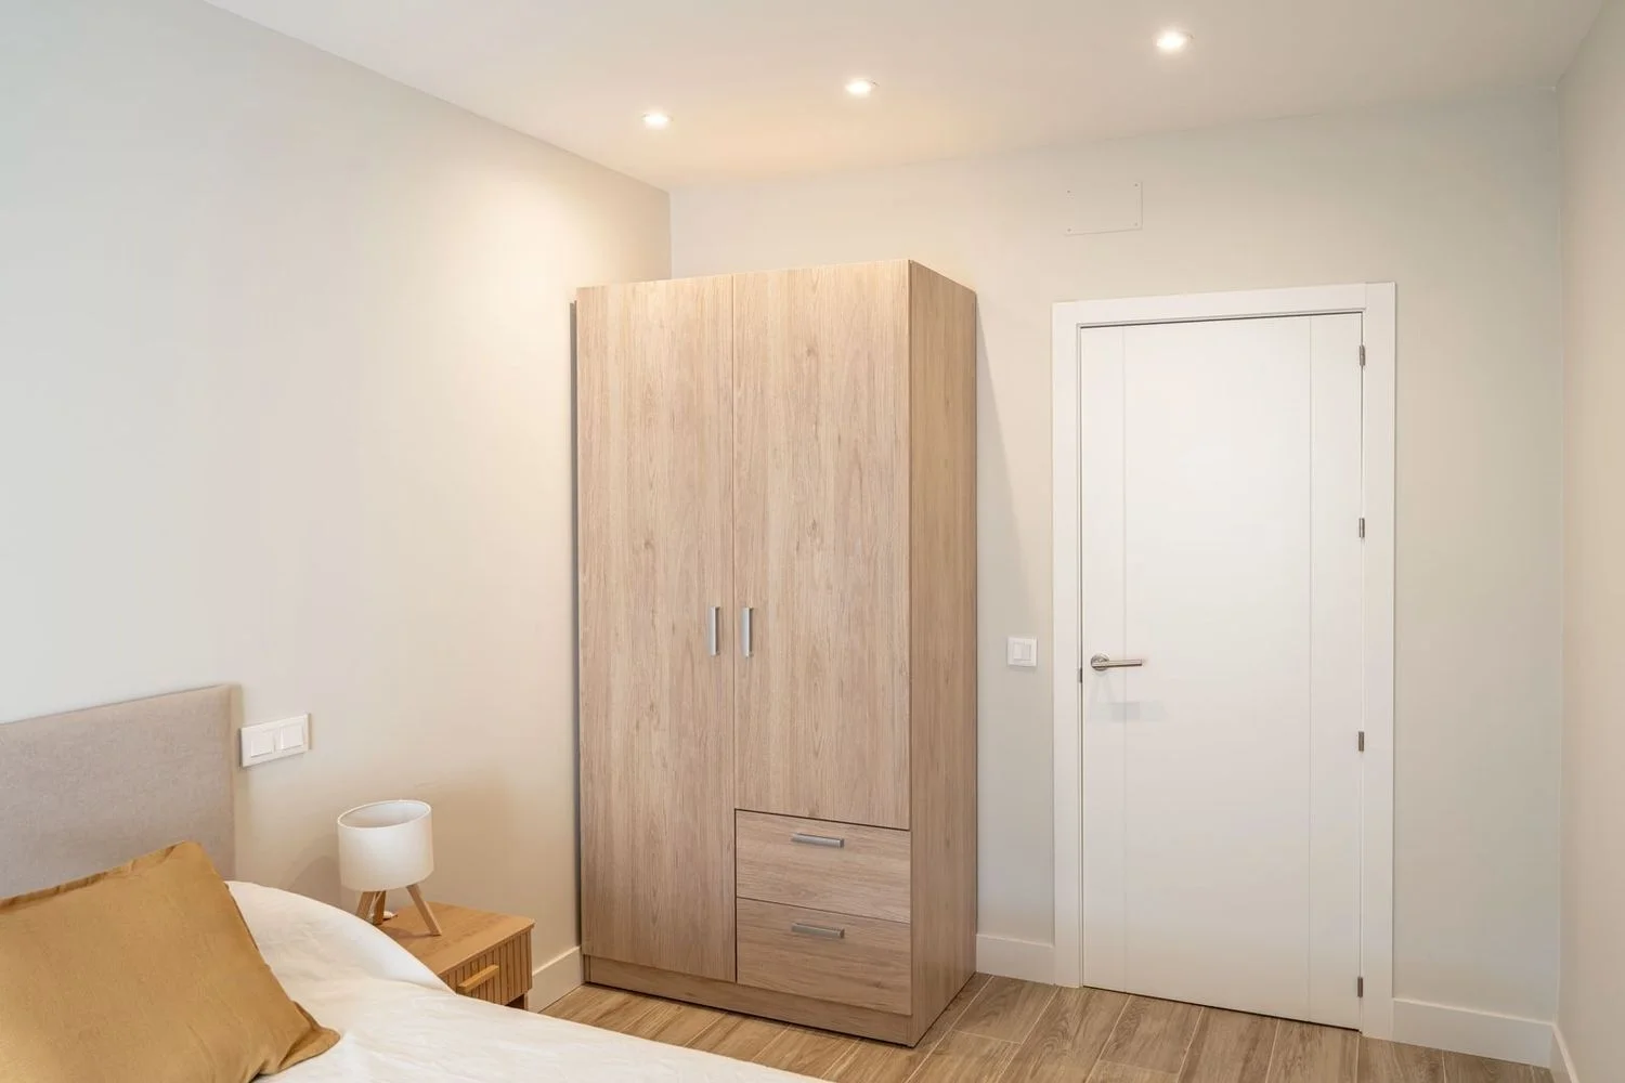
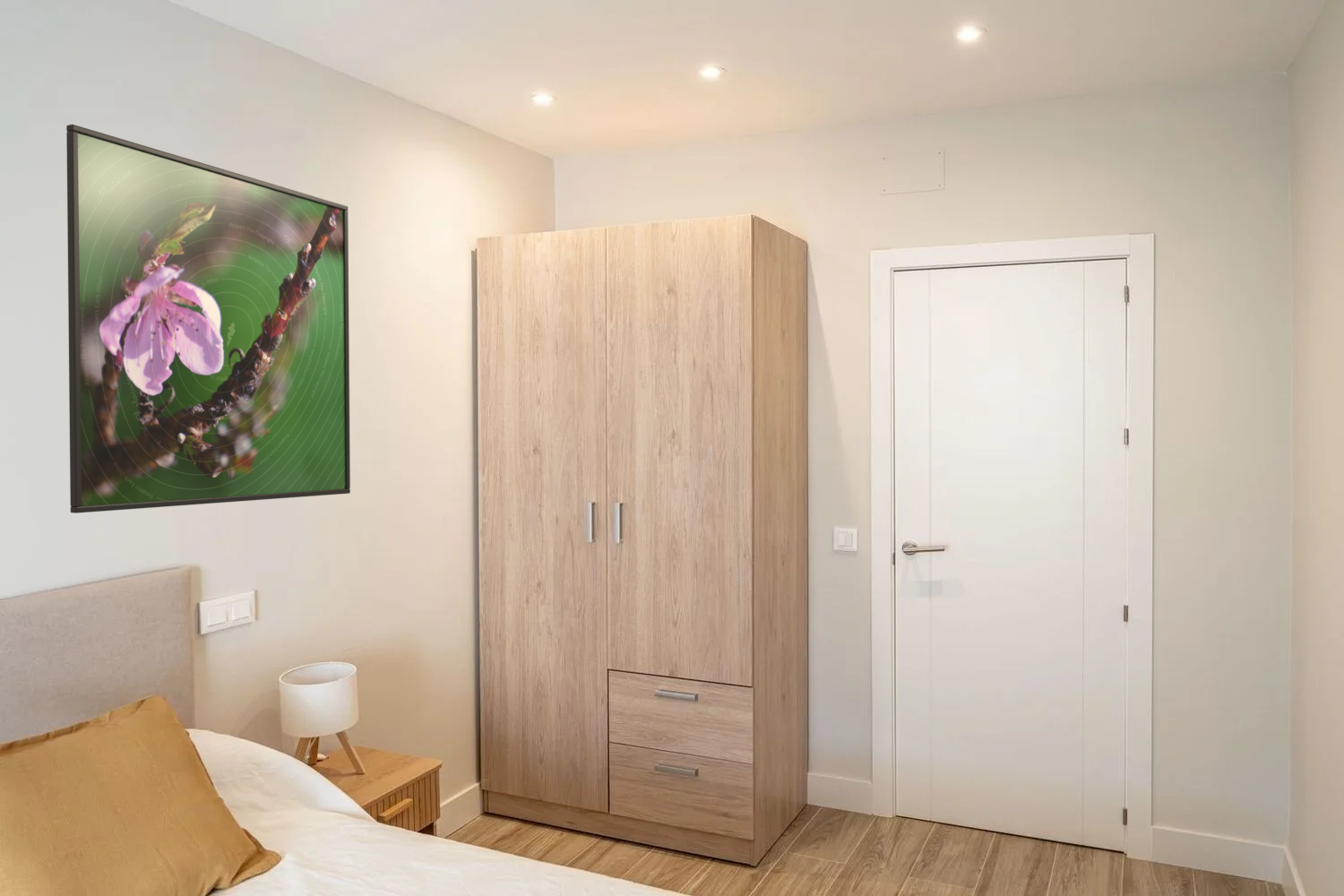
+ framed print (229, 337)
